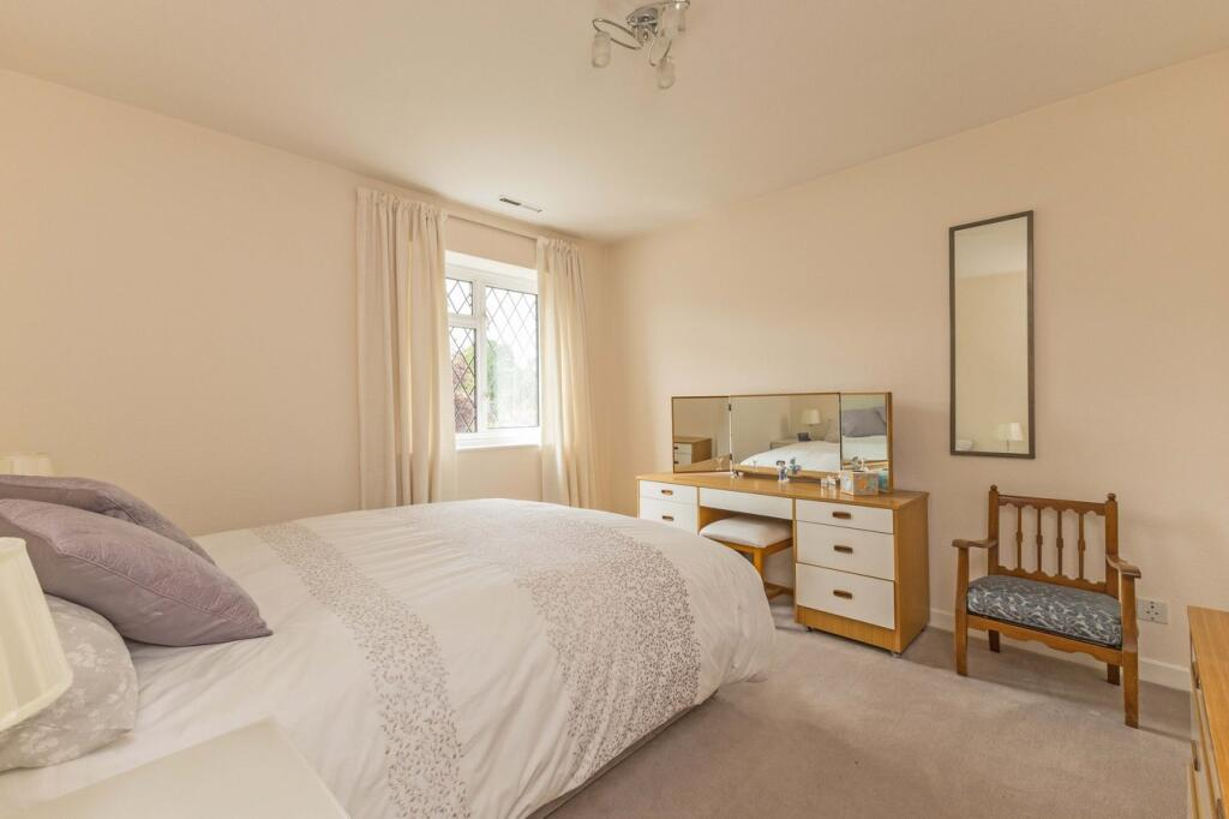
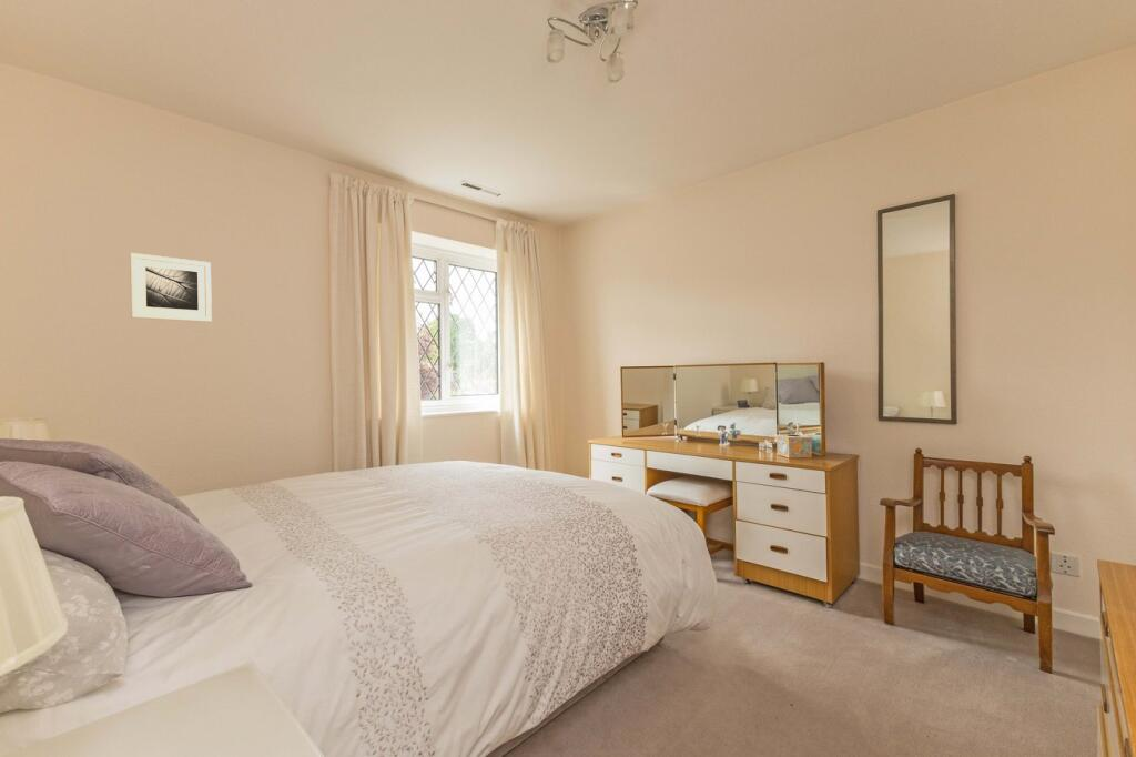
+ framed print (172, 289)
